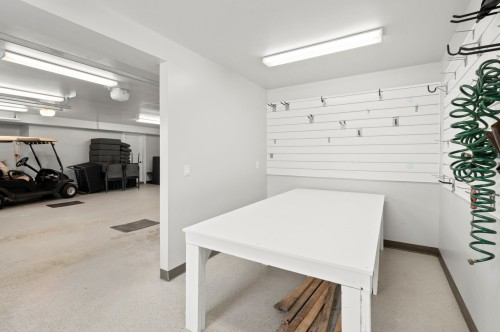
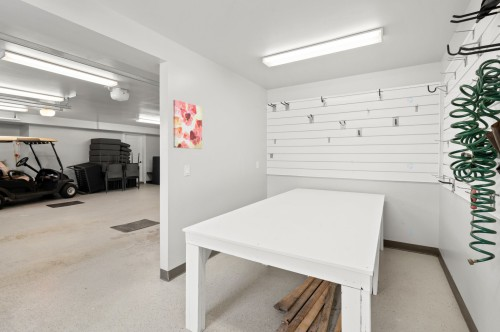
+ wall art (188, 126)
